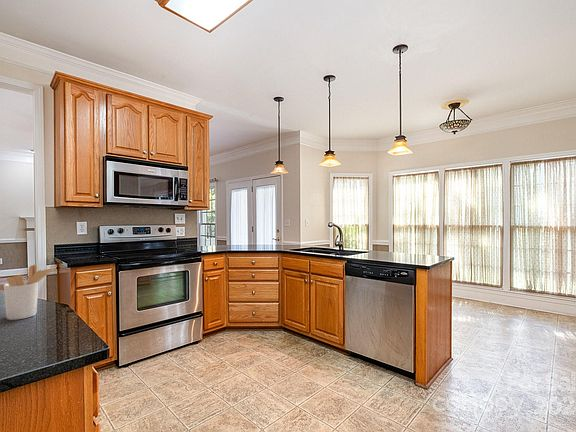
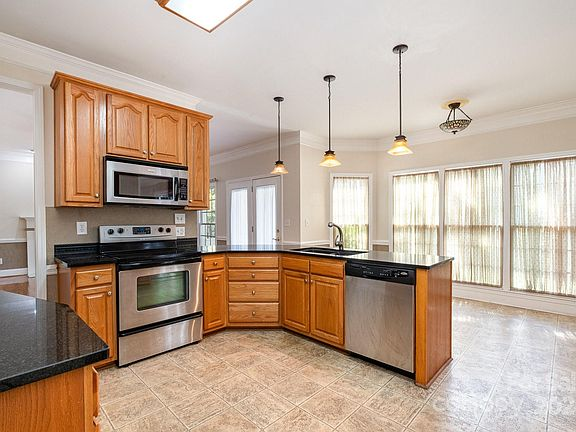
- utensil holder (29, 291)
